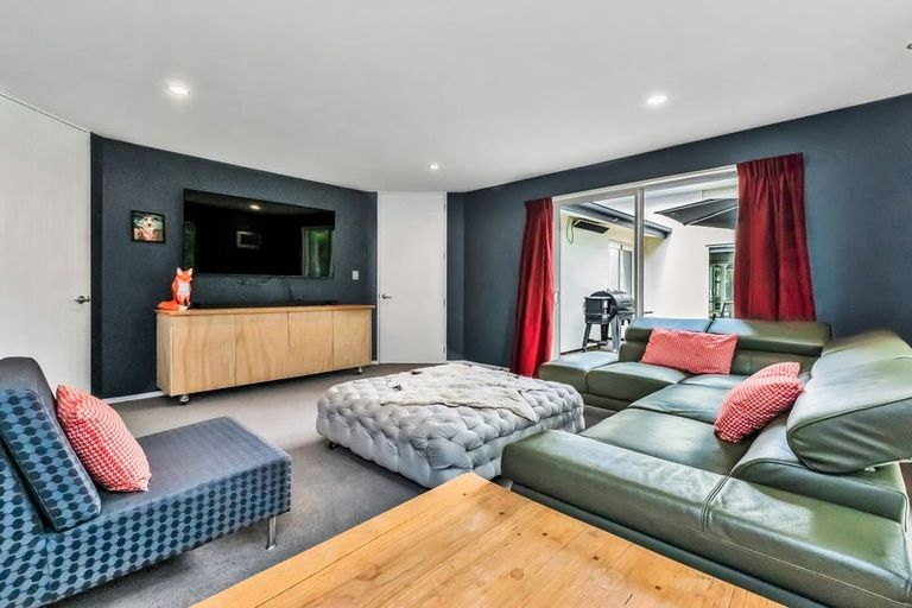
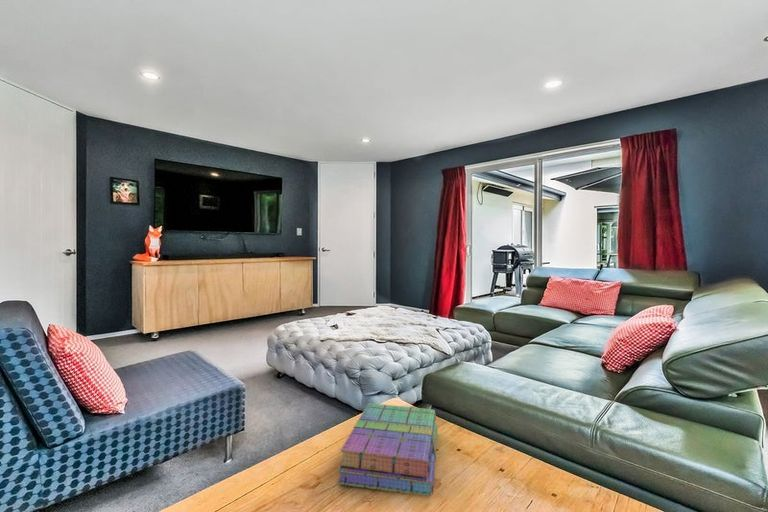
+ books (393, 441)
